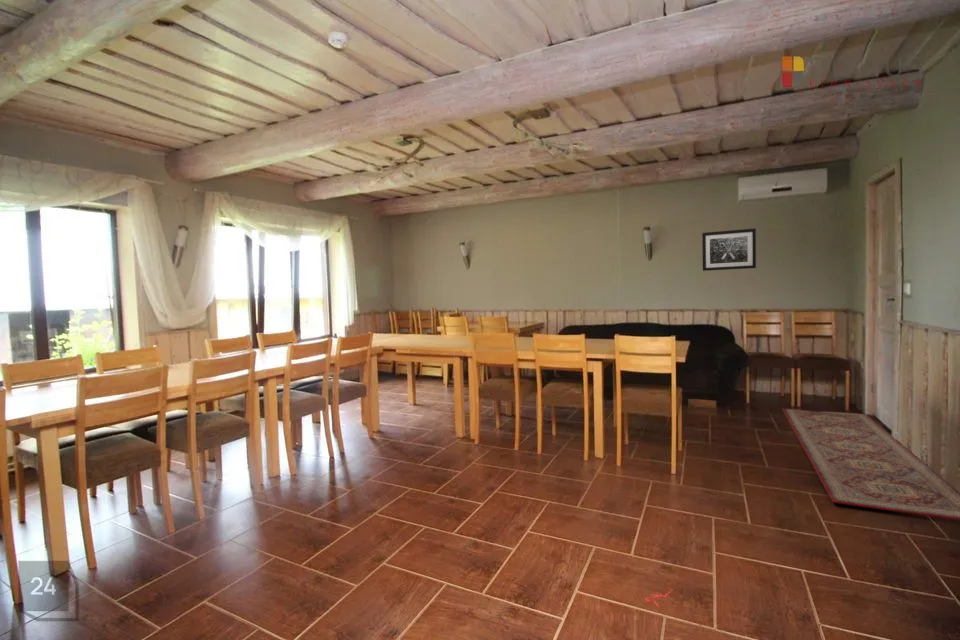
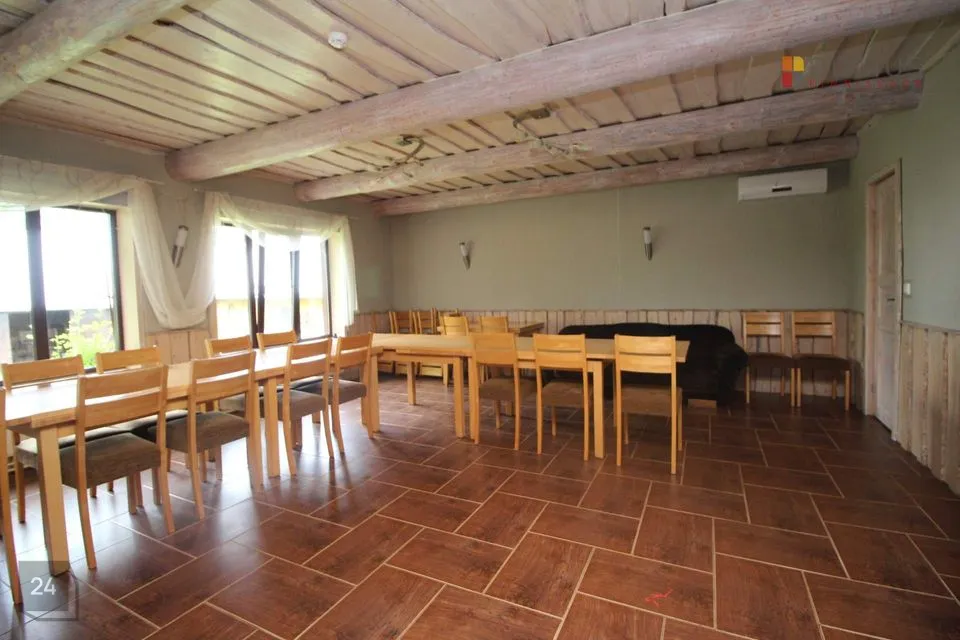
- wall art (728, 250)
- rug (853, 447)
